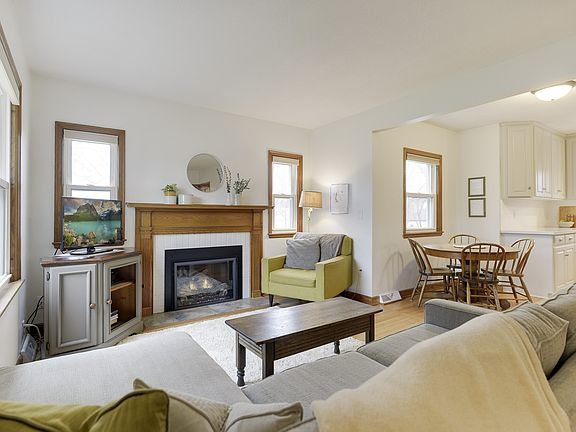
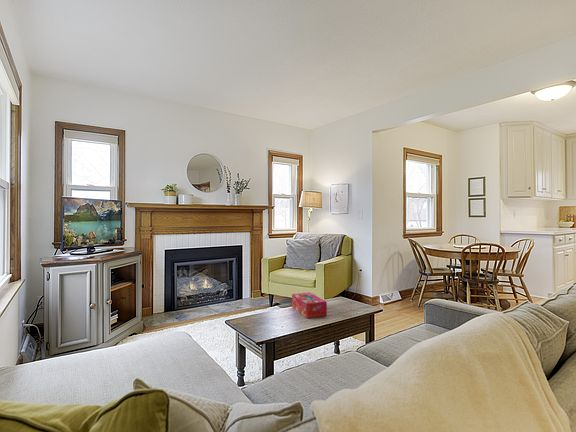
+ tissue box (308, 304)
